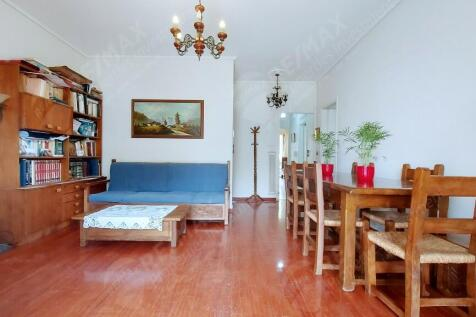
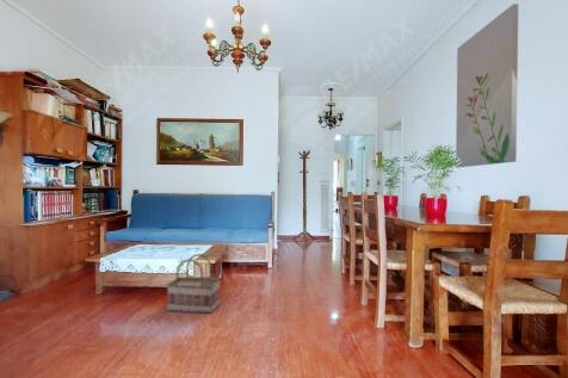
+ wall art (482, 97)
+ basket (193, 281)
